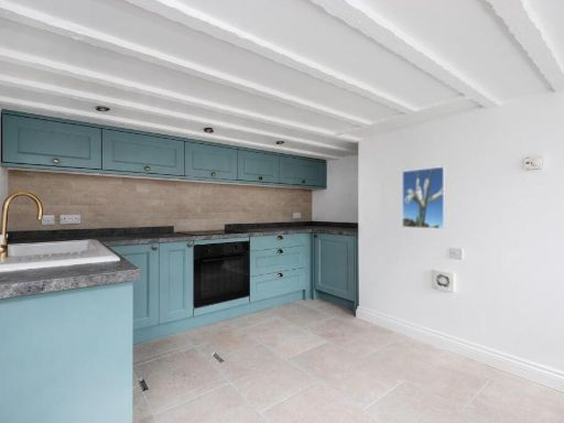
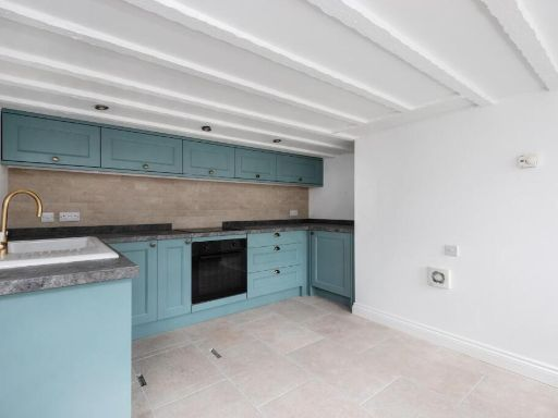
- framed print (422, 198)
